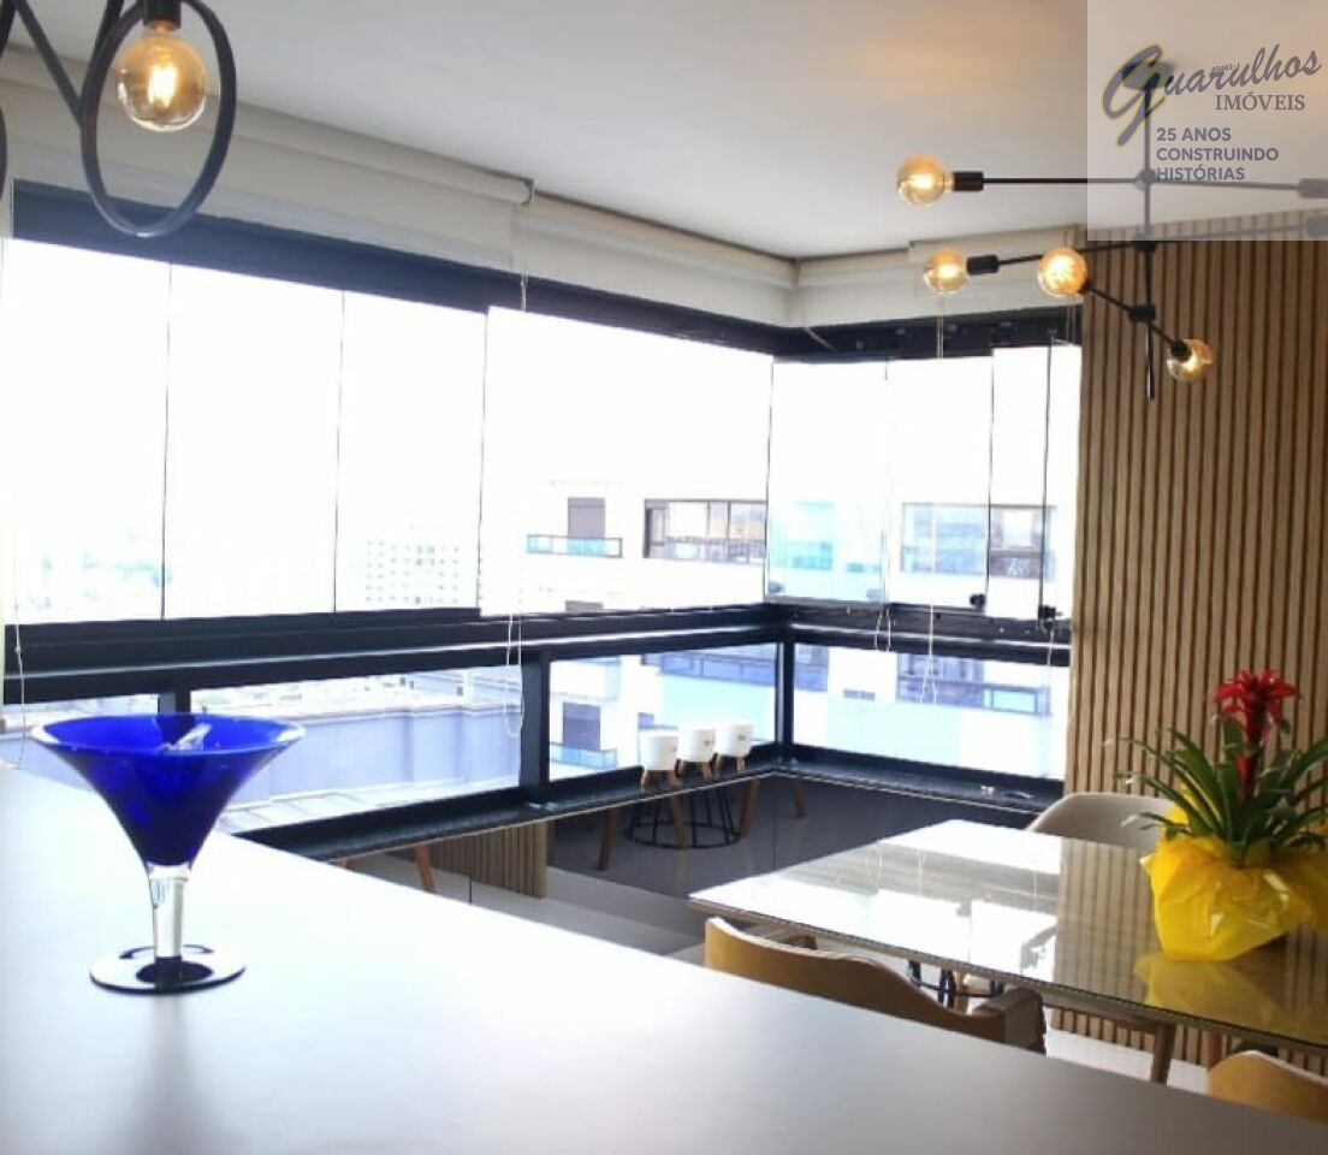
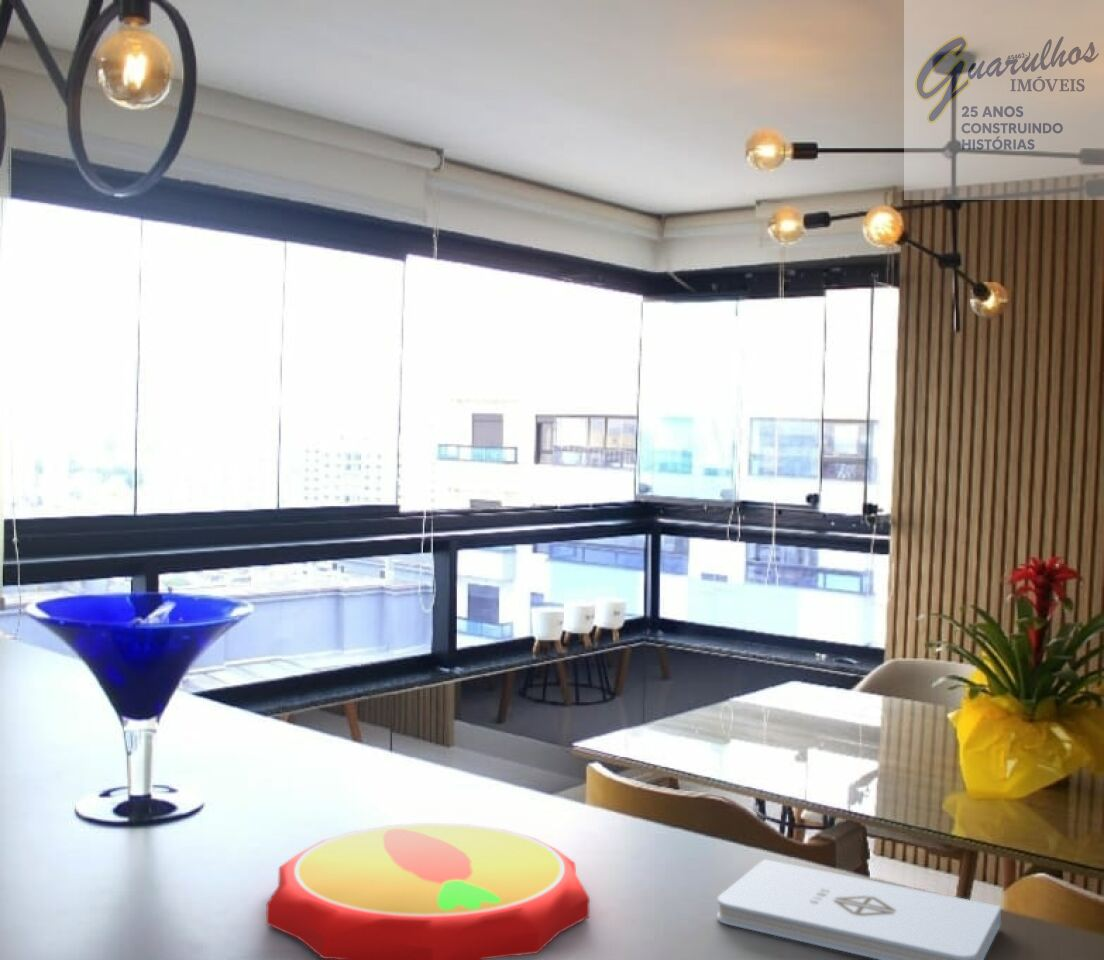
+ plate (430, 878)
+ notepad (856, 913)
